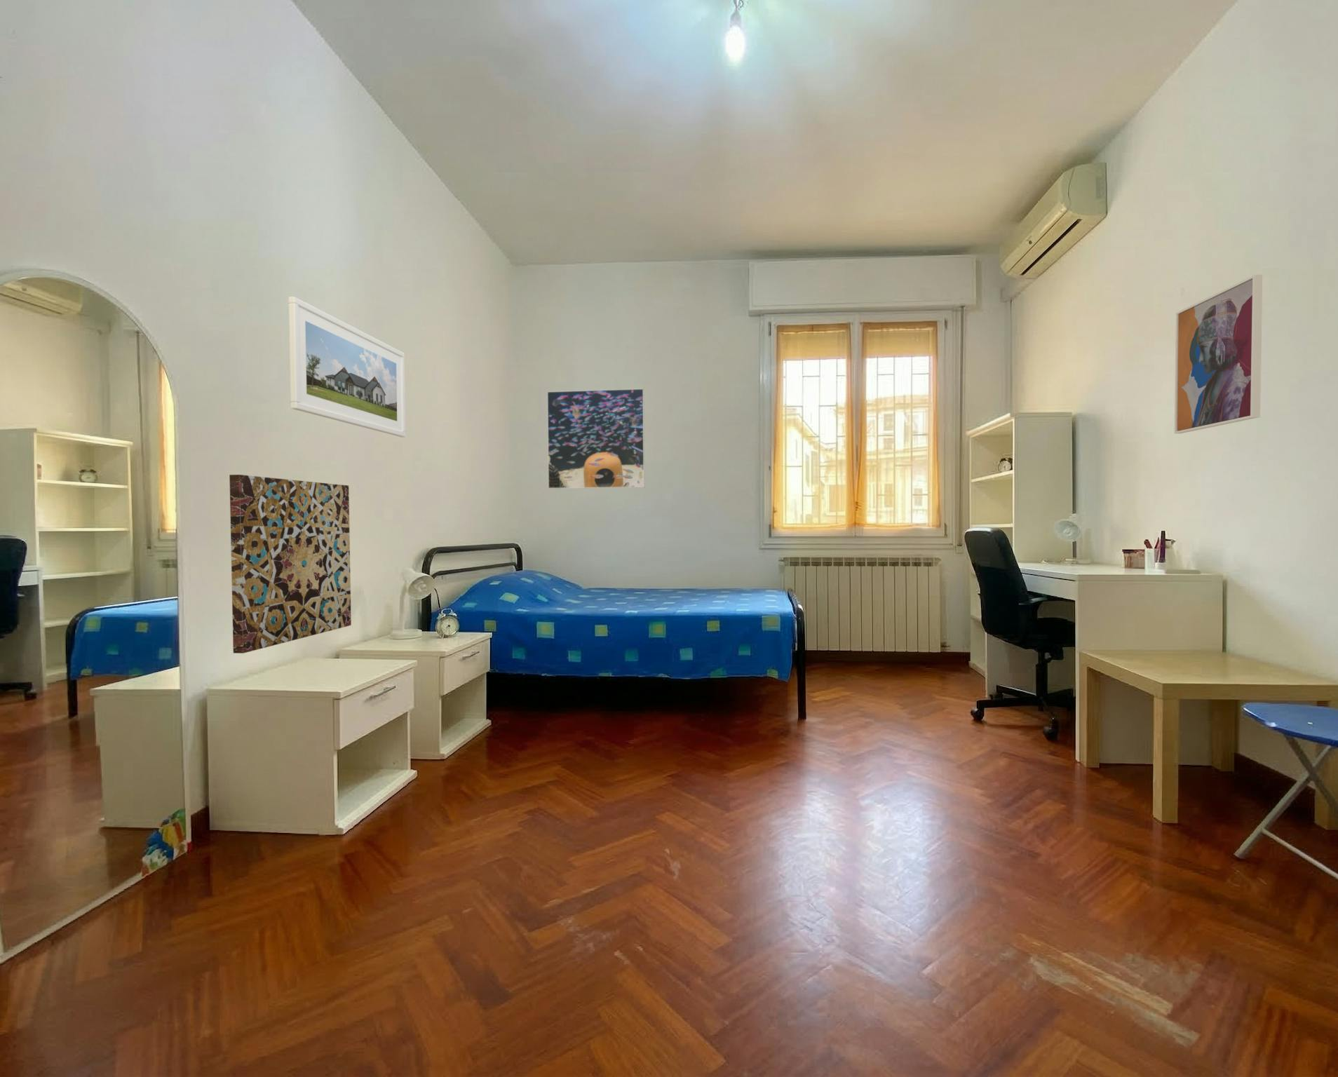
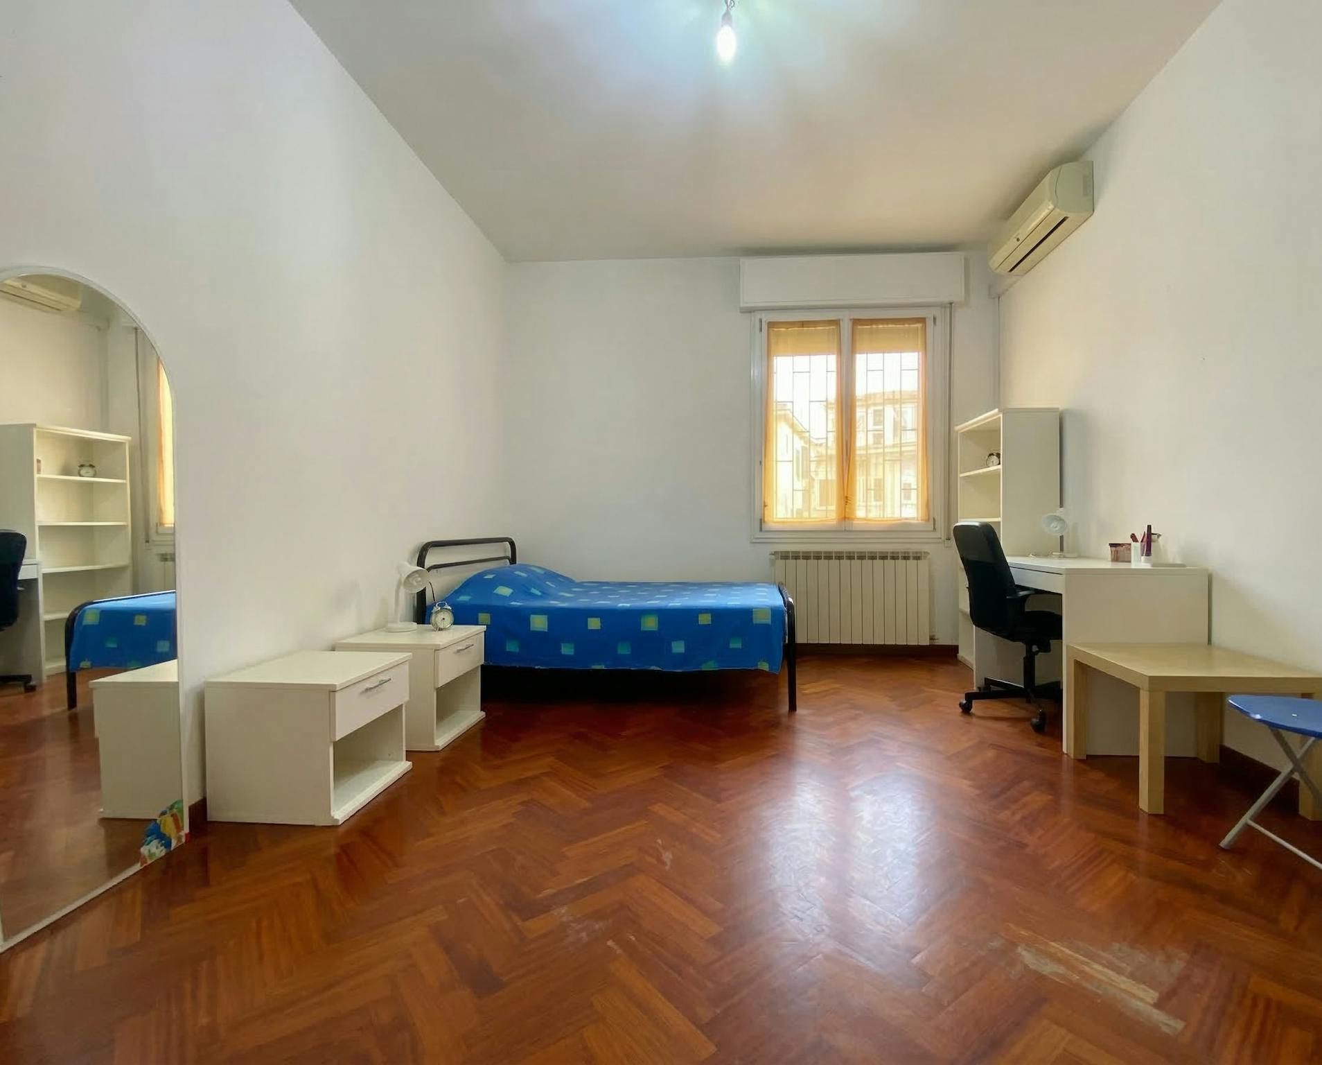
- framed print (596, 438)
- wall art (1215, 360)
- wall art (297, 559)
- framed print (355, 377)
